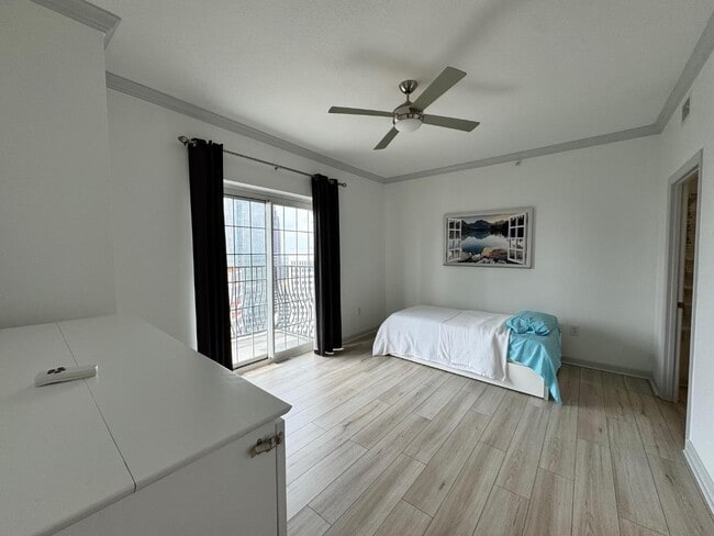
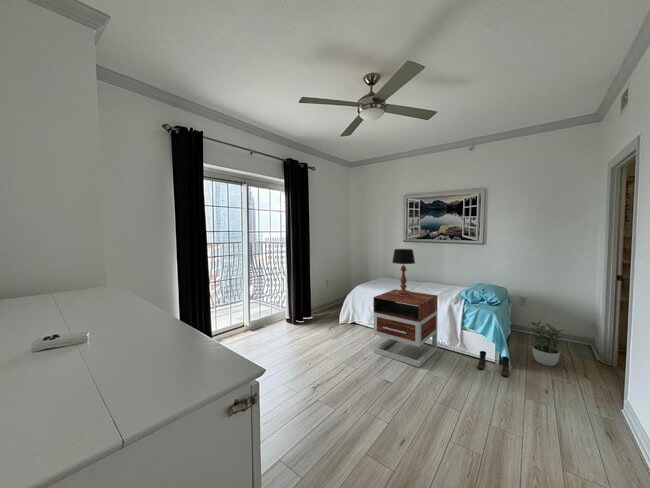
+ nightstand (405, 324)
+ boots (485, 362)
+ table lamp (403, 271)
+ potted plant (545, 341)
